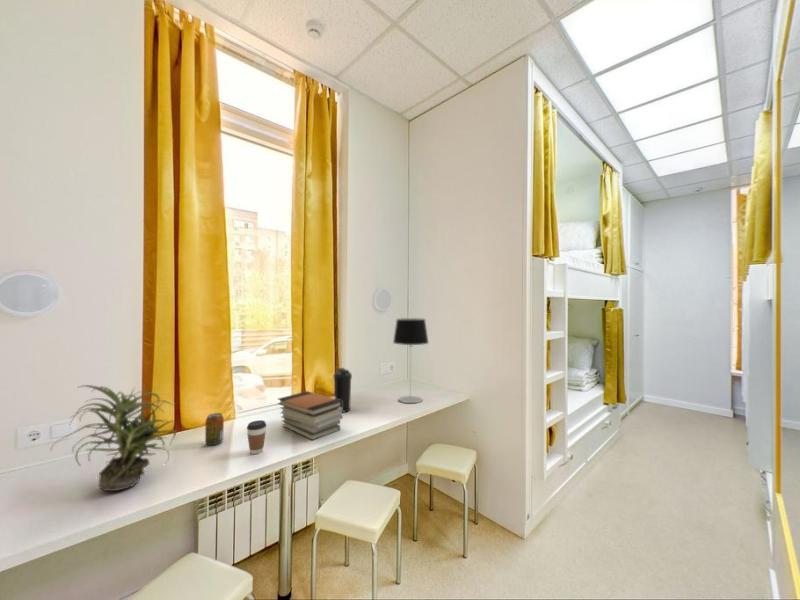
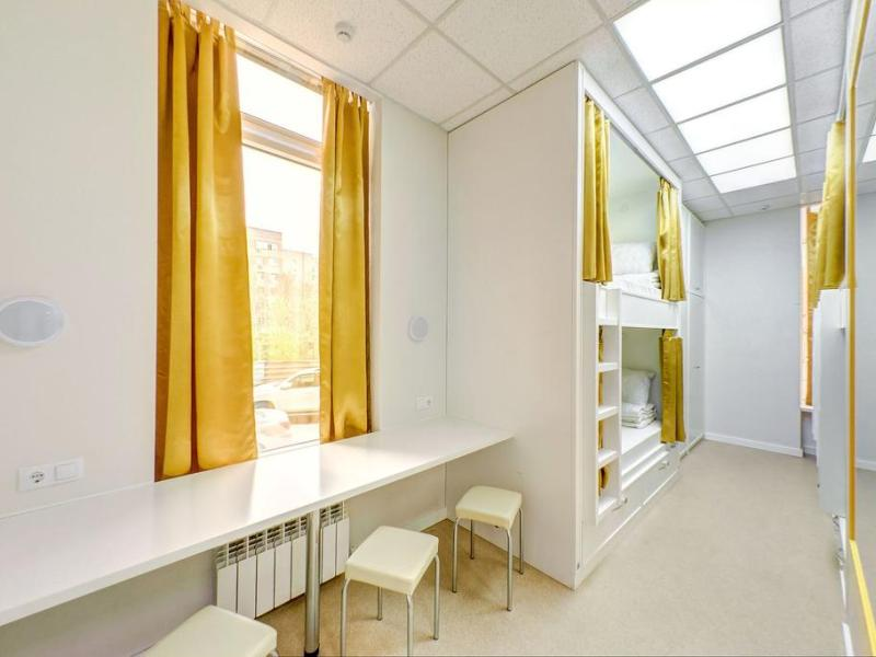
- coffee cup (256, 437)
- potted plant (121, 430)
- water bottle (342, 389)
- beverage can (214, 428)
- table lamp (410, 359)
- book stack (310, 413)
